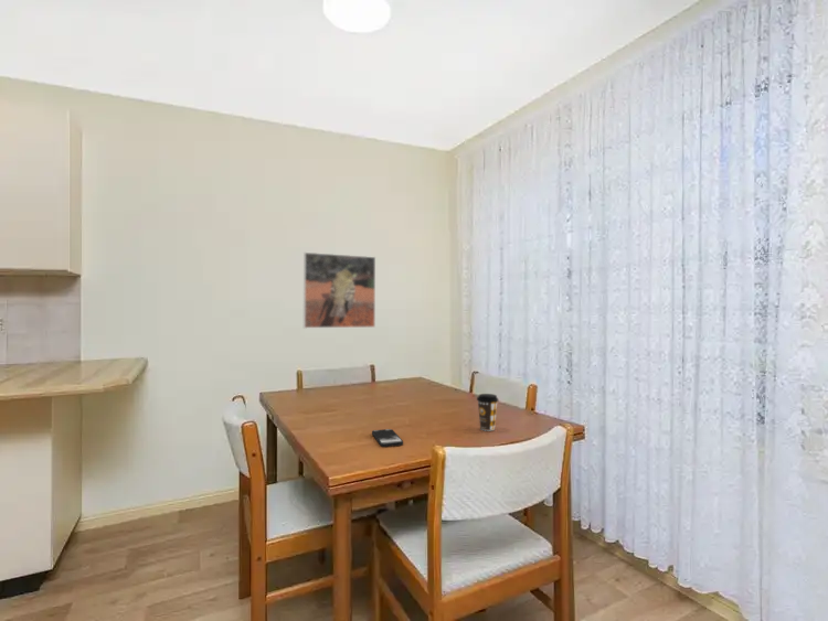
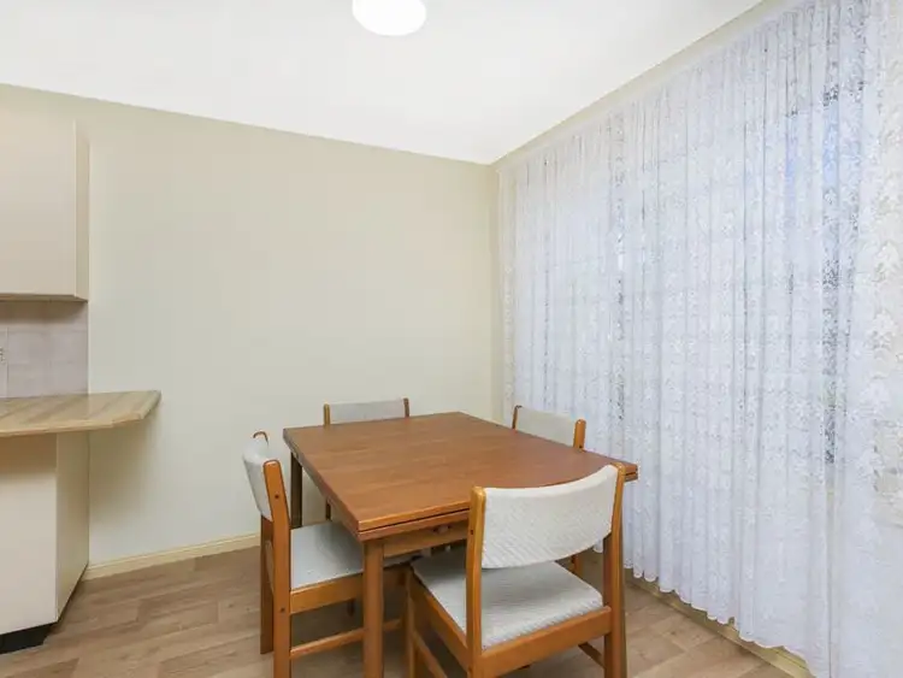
- smartphone (386, 437)
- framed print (340, 291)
- coffee cup (487, 411)
